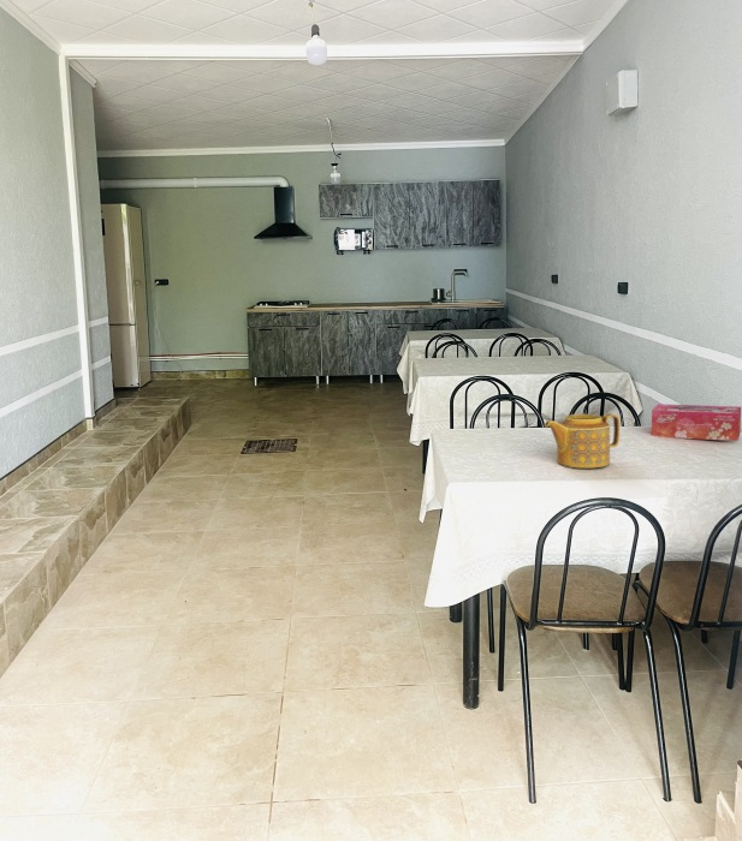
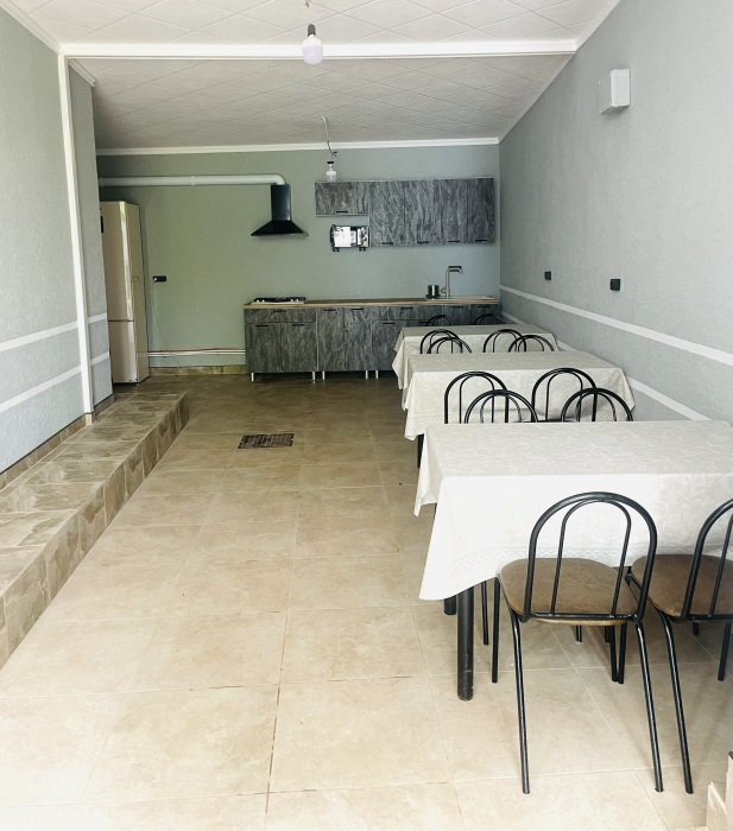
- teapot (581, 440)
- tissue box (695, 421)
